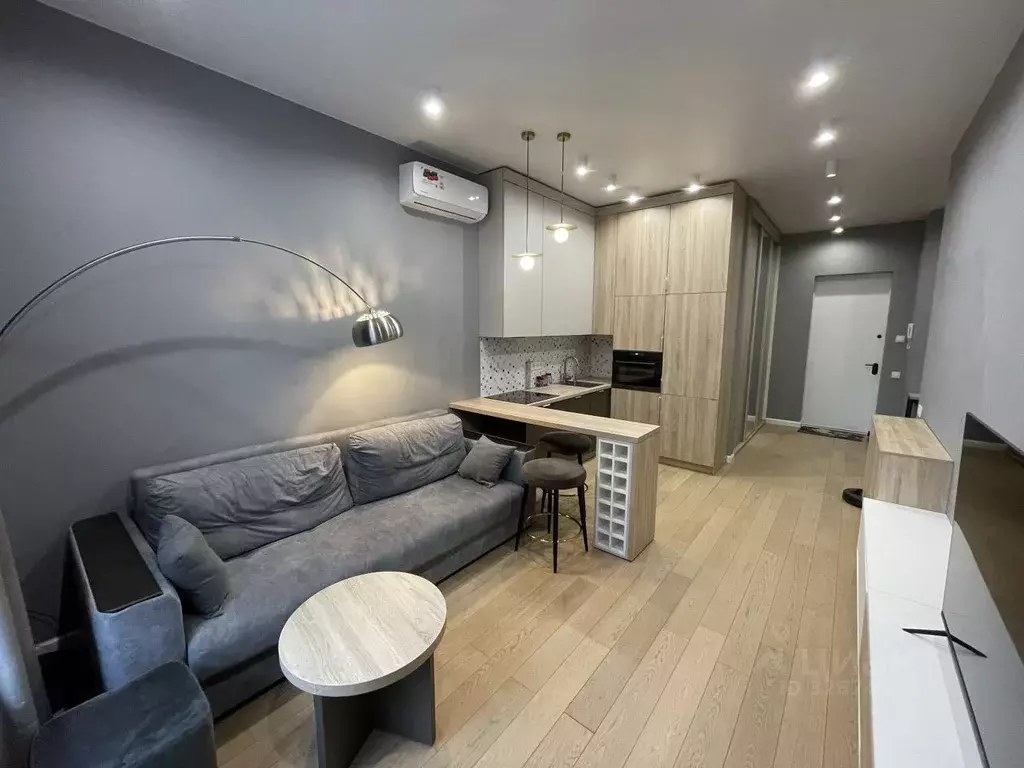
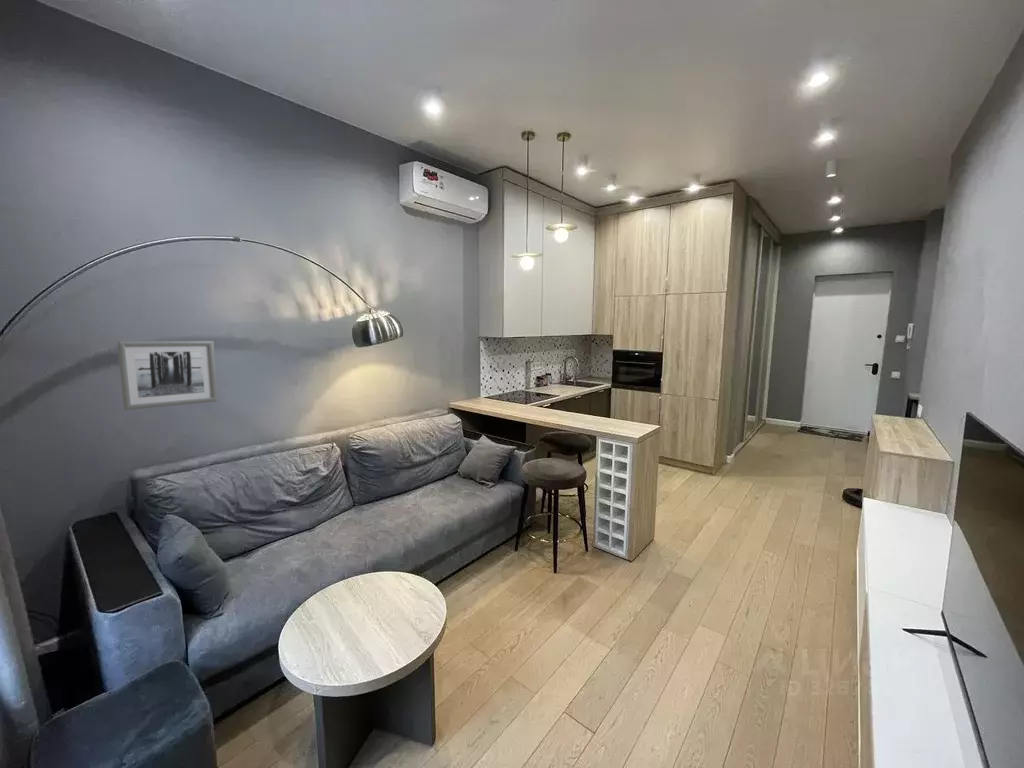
+ wall art (171, 373)
